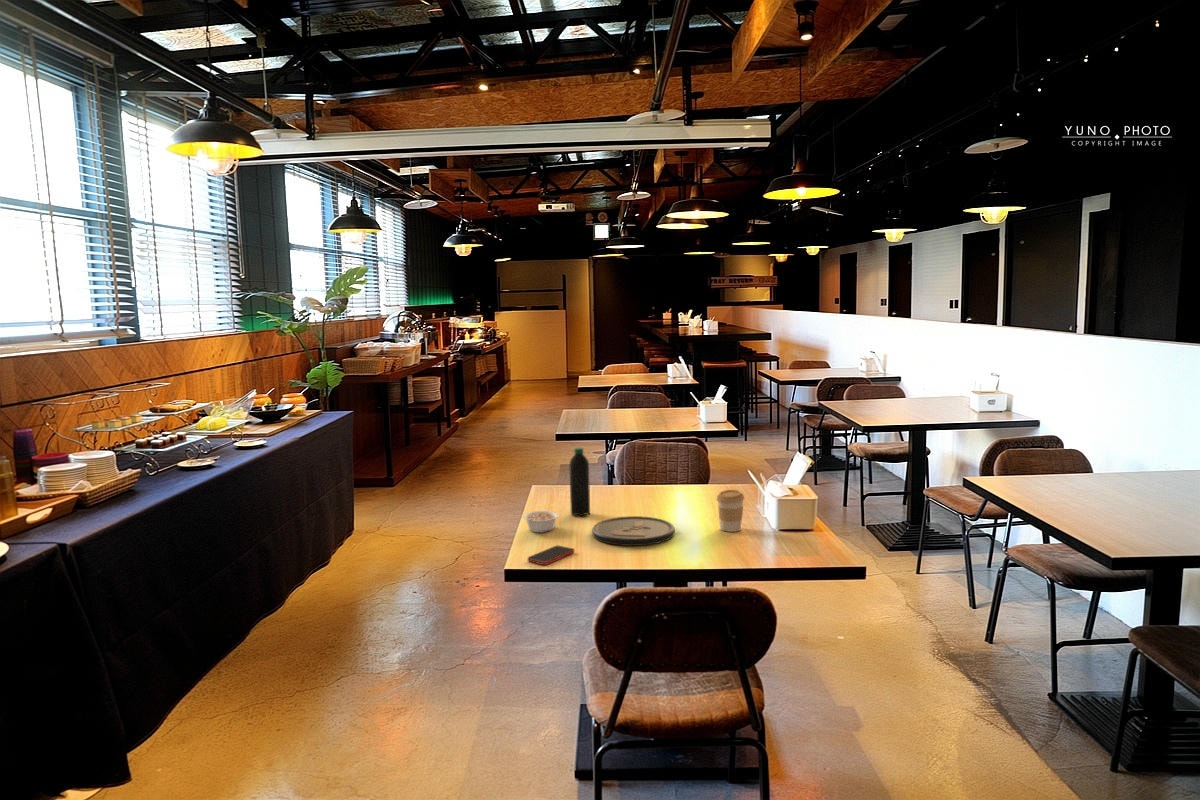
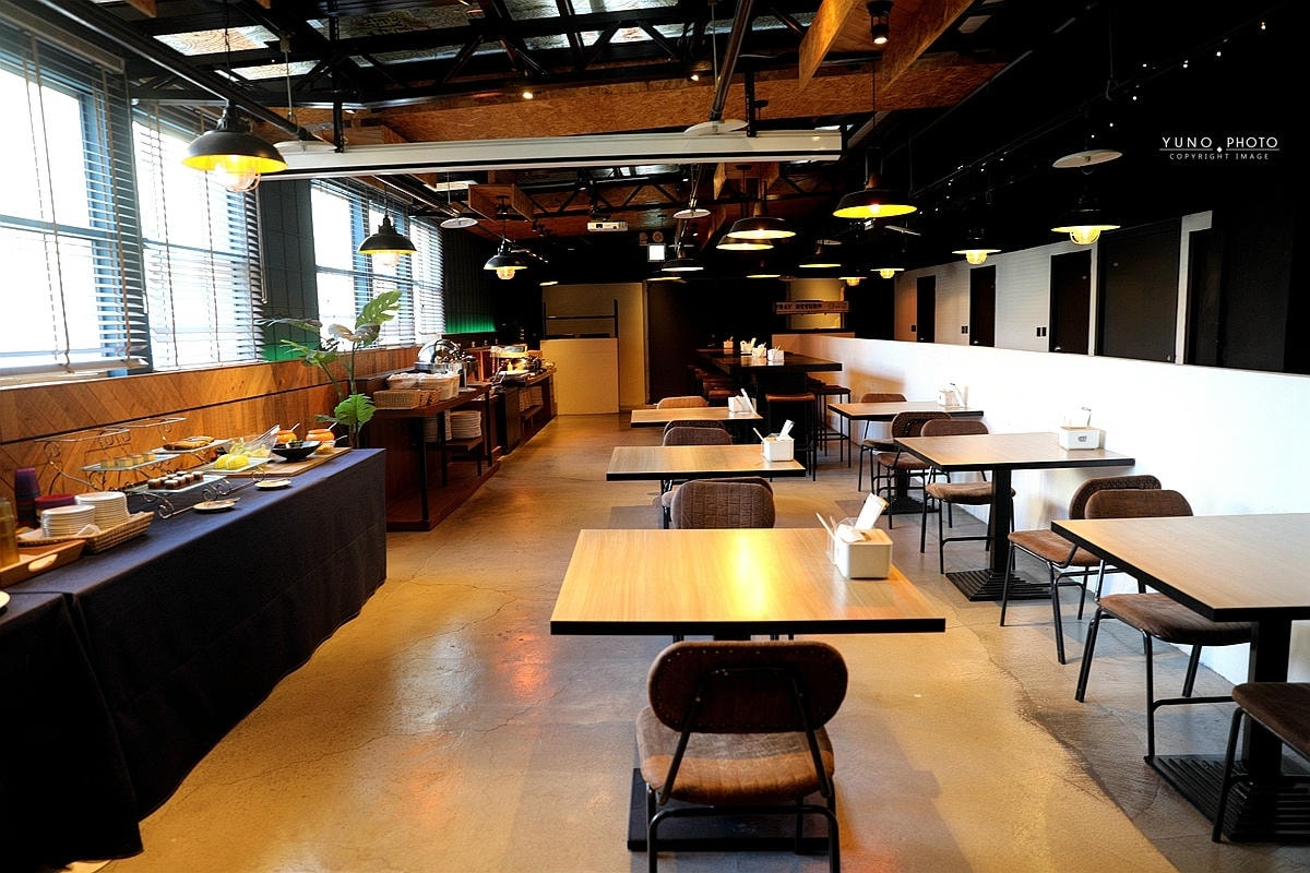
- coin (633, 530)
- water bottle (579, 481)
- legume (541, 521)
- smartphone (551, 554)
- coffee cup (730, 510)
